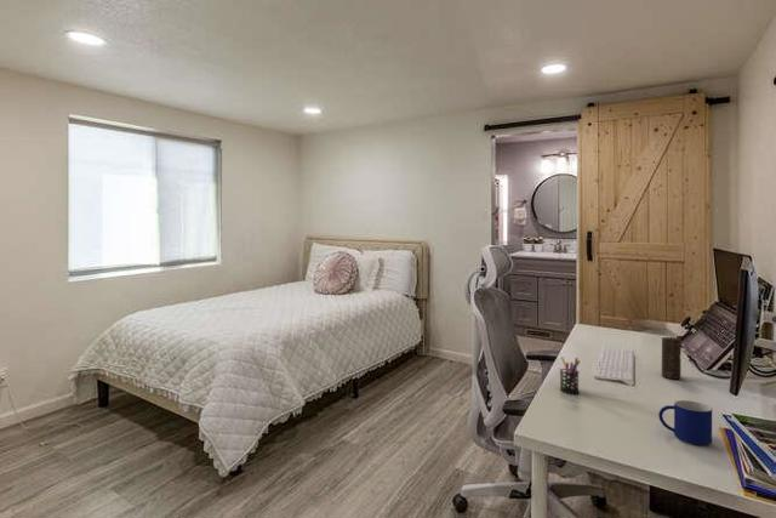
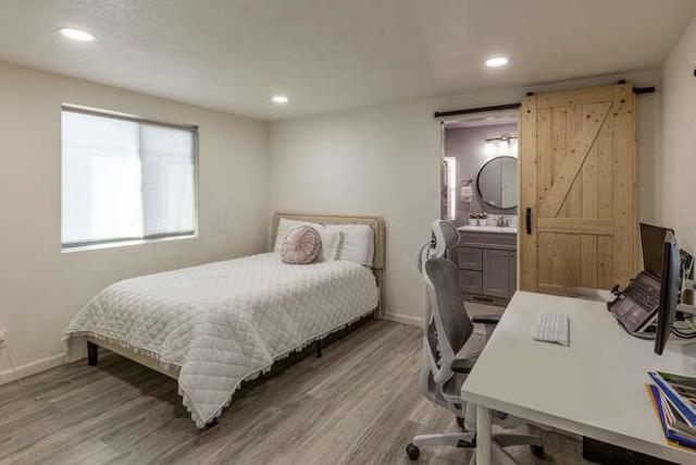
- mug (684, 420)
- candle (671, 357)
- pen holder (571, 374)
